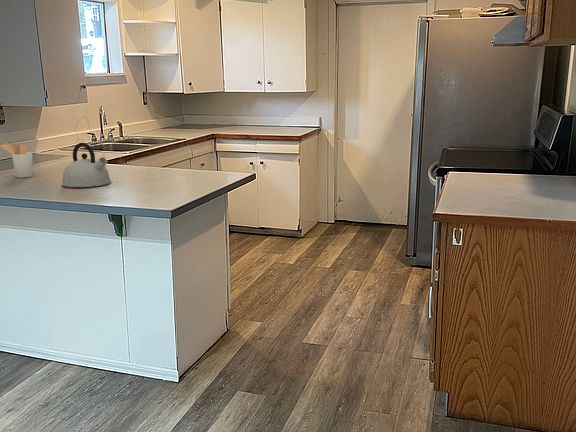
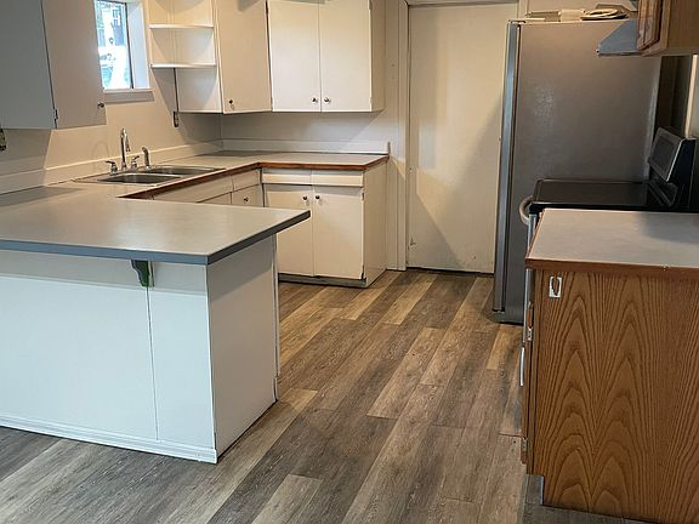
- kettle (86, 163)
- utensil holder (17, 159)
